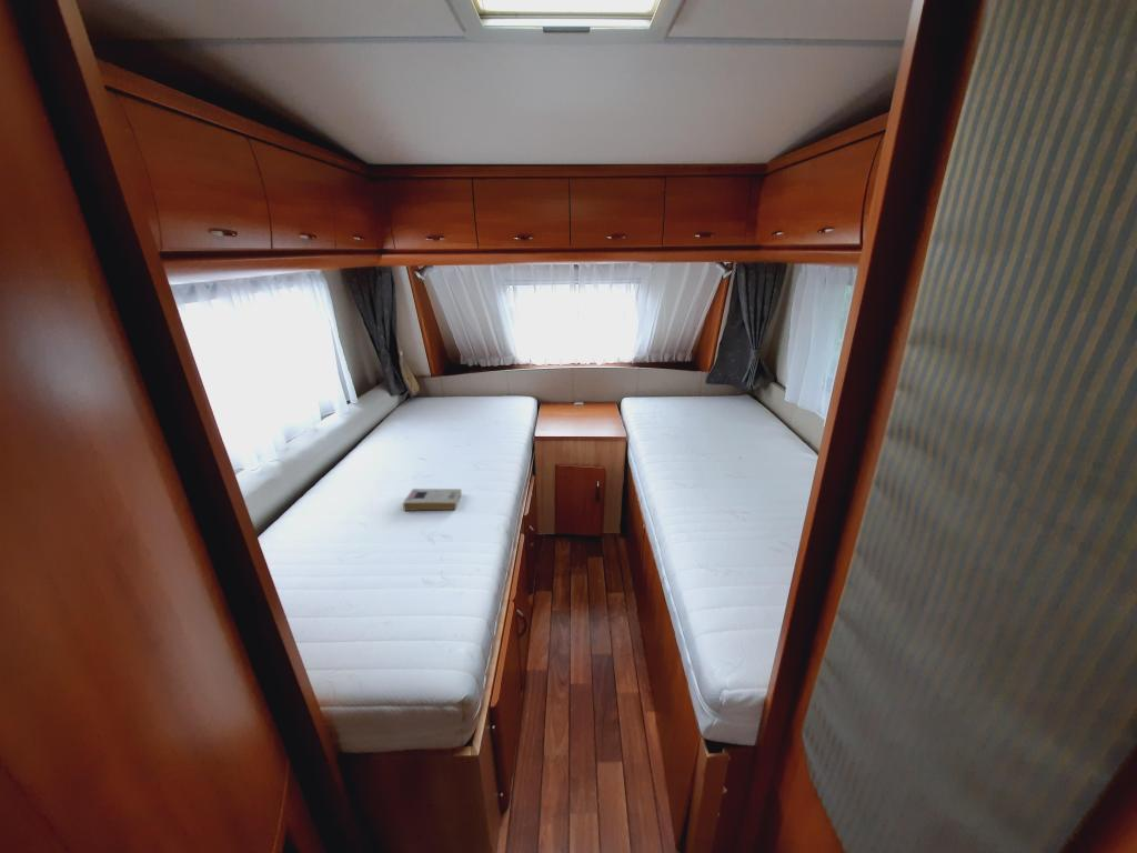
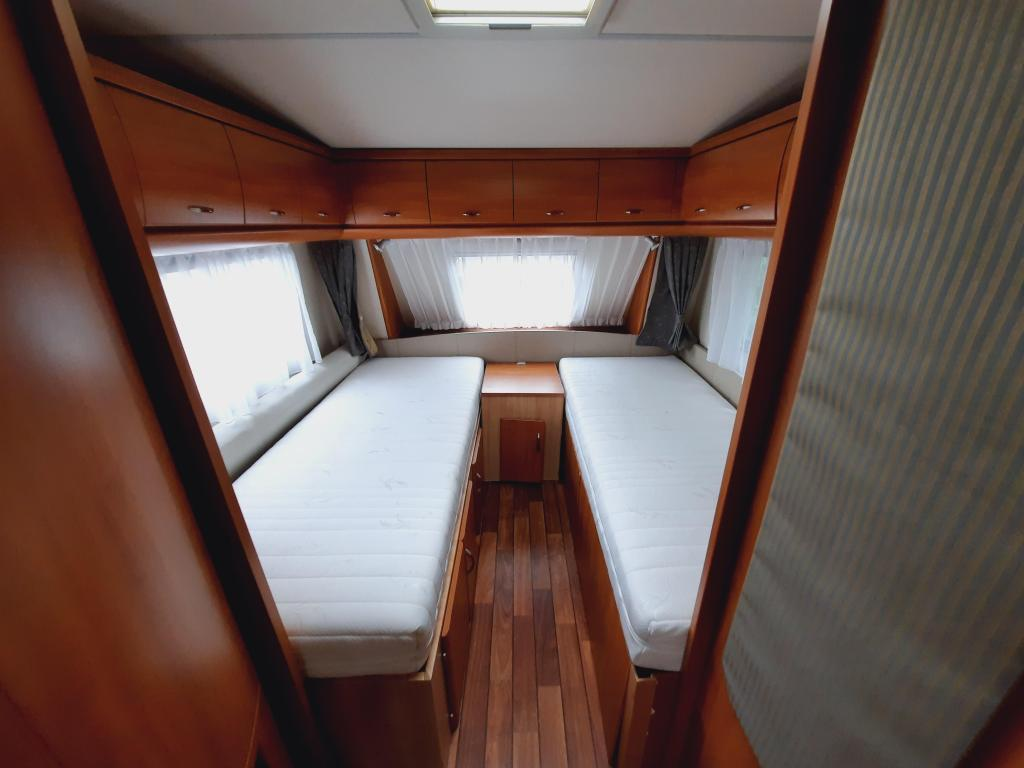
- book (433, 498)
